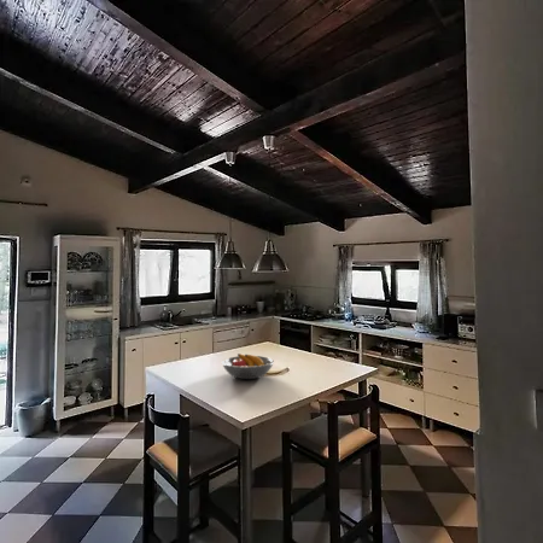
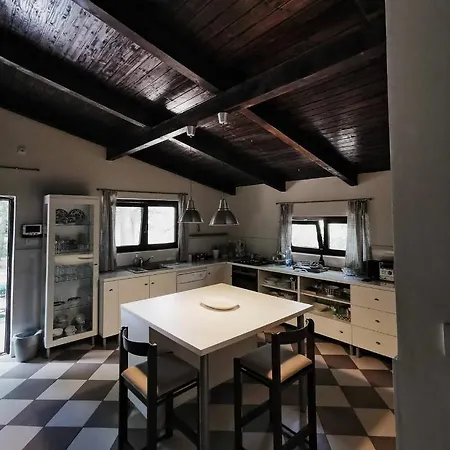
- fruit bowl (247, 366)
